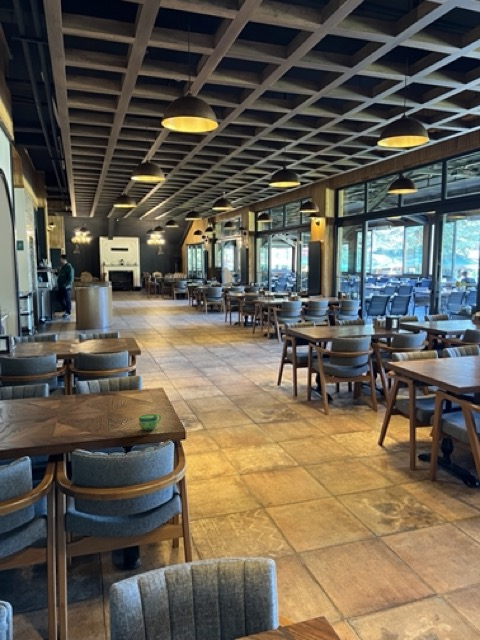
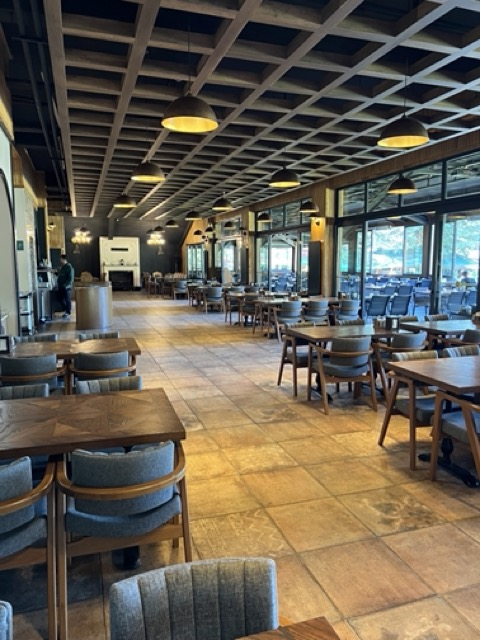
- cup (150, 421)
